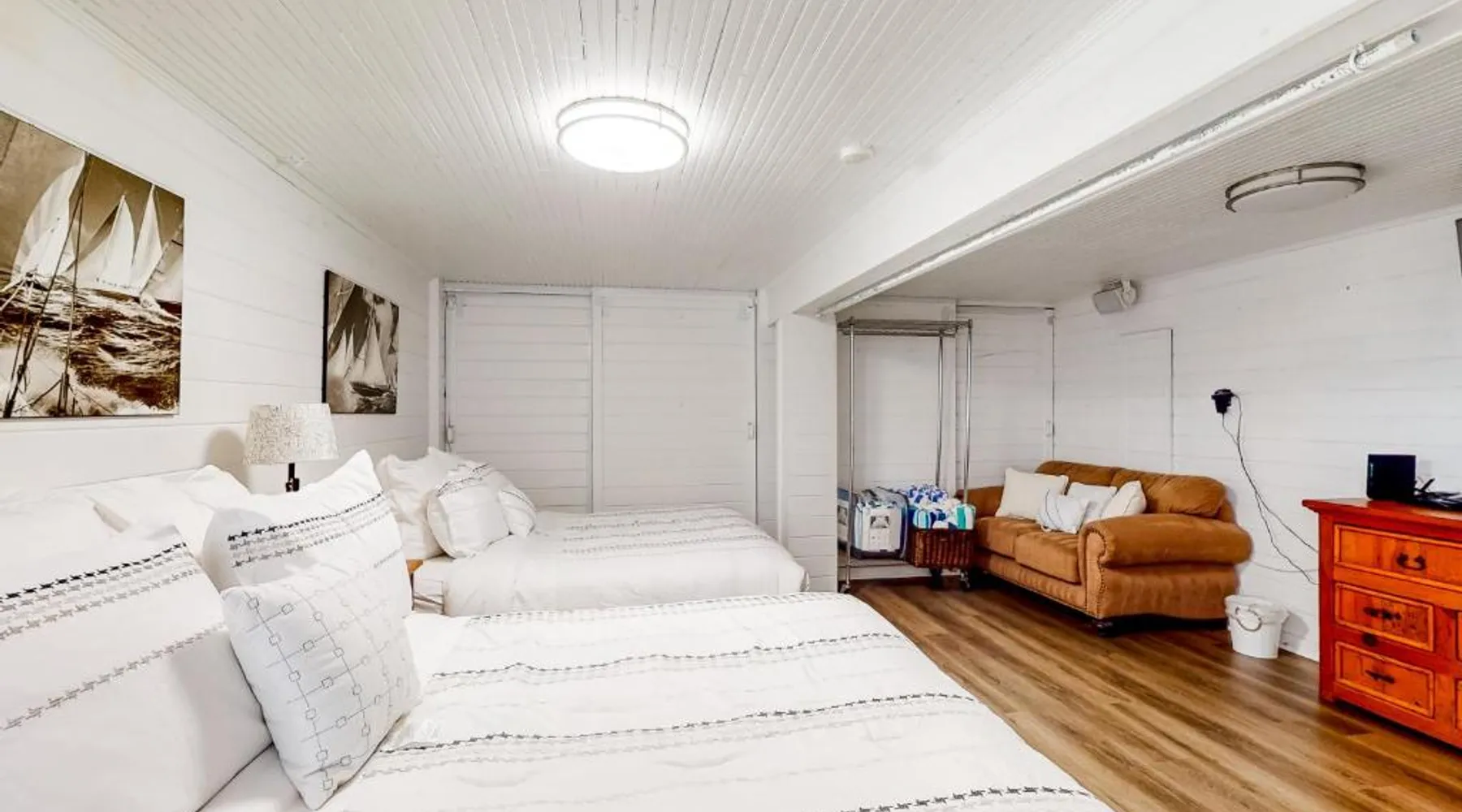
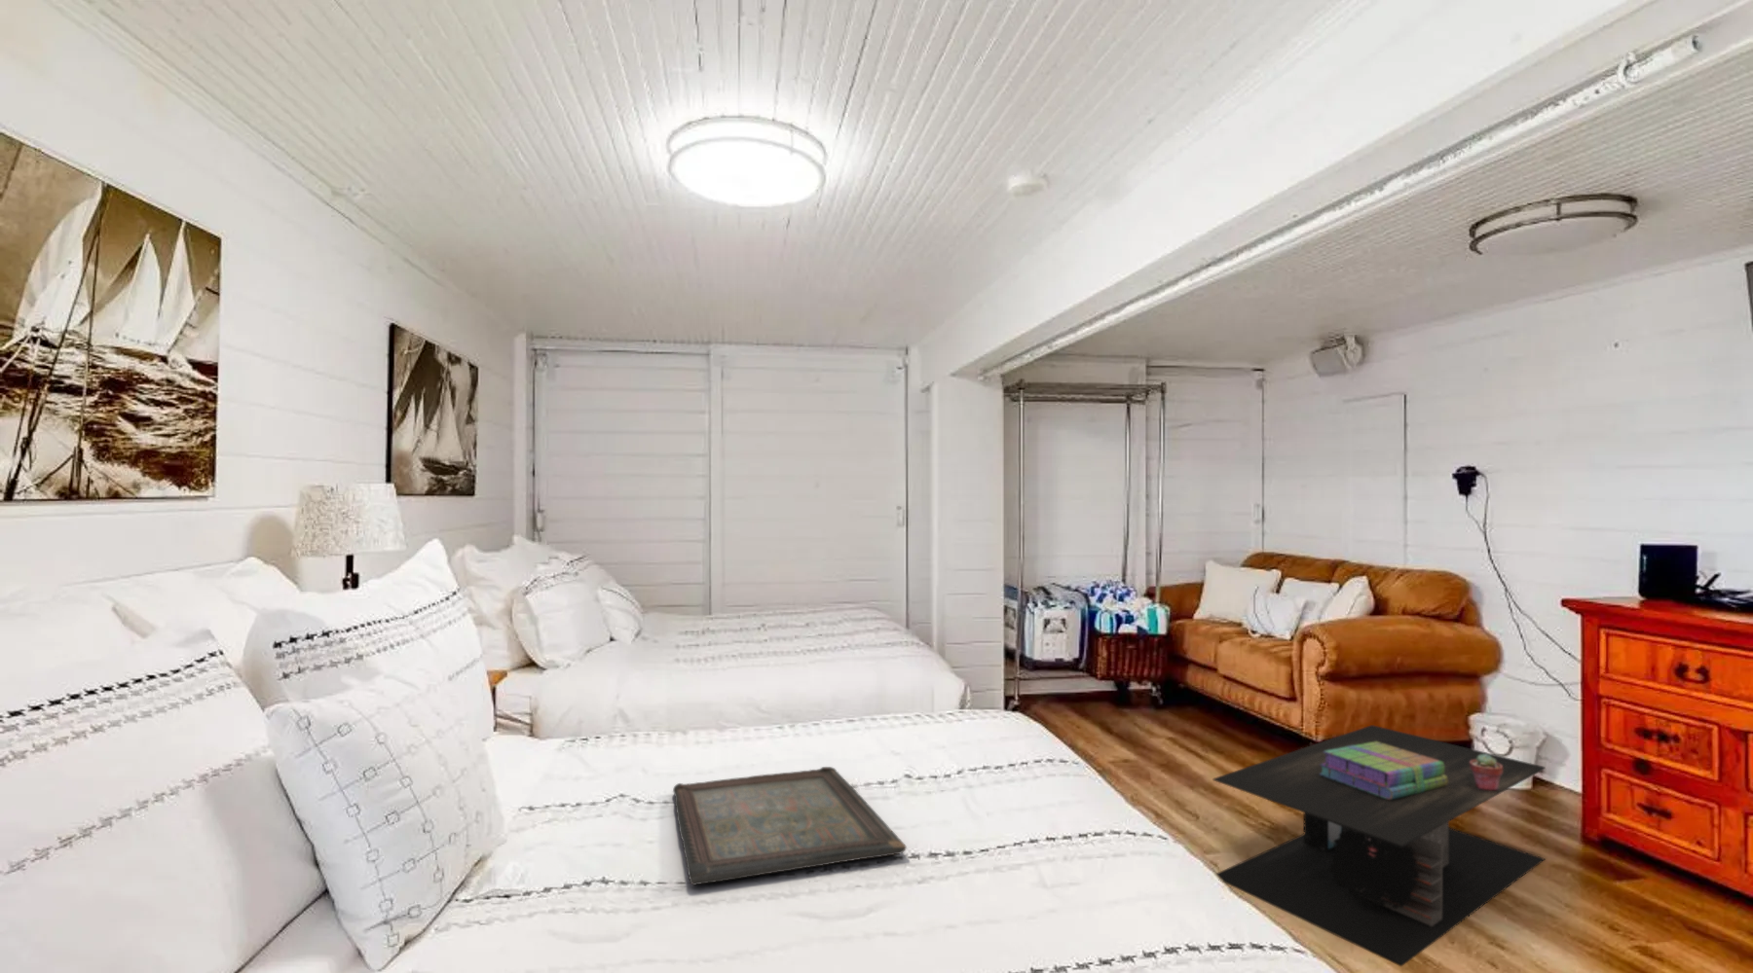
+ serving tray (778, 815)
+ coffee table (1382, 821)
+ stack of books (1382, 768)
+ potted succulent (1486, 769)
